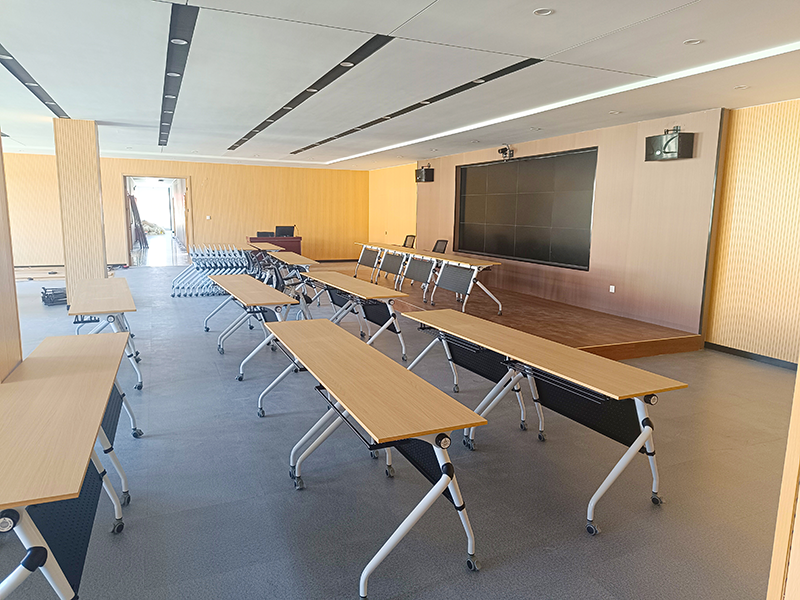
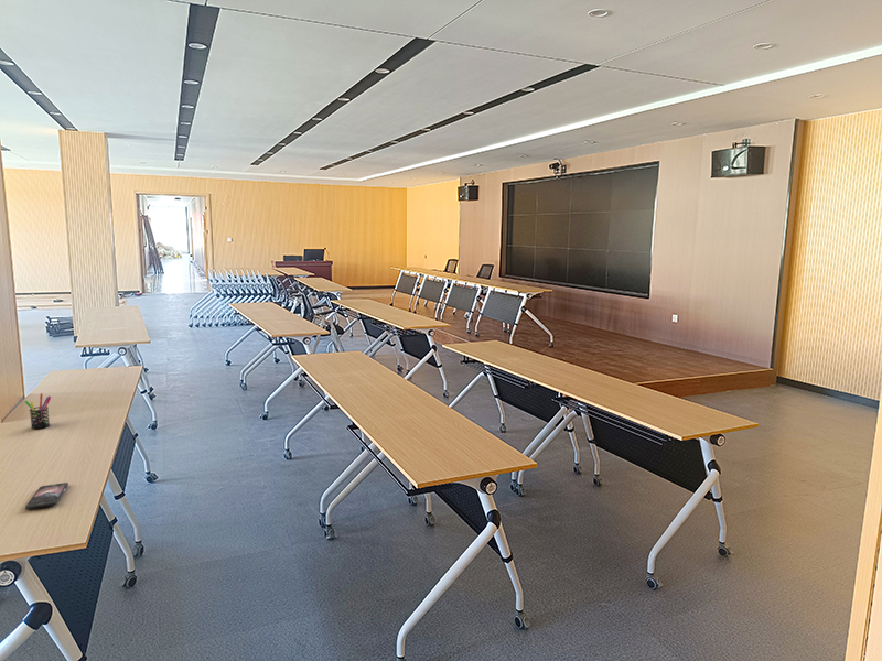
+ smartphone (47, 495)
+ pen holder (37, 411)
